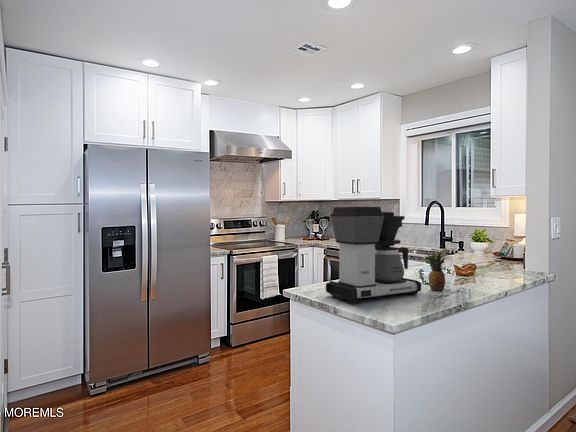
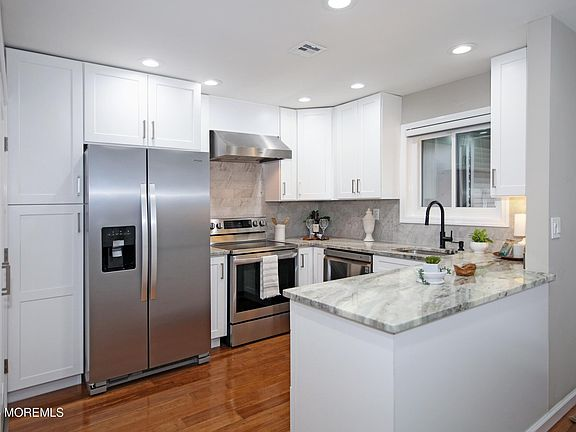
- fruit (436, 269)
- coffee maker (374, 251)
